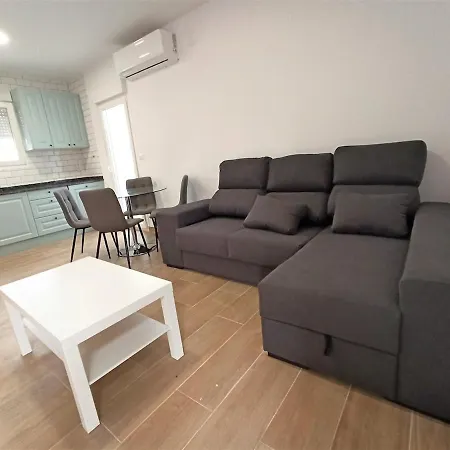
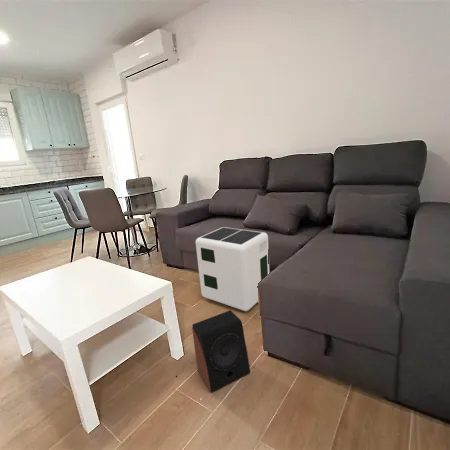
+ air purifier (234, 266)
+ speaker (221, 348)
